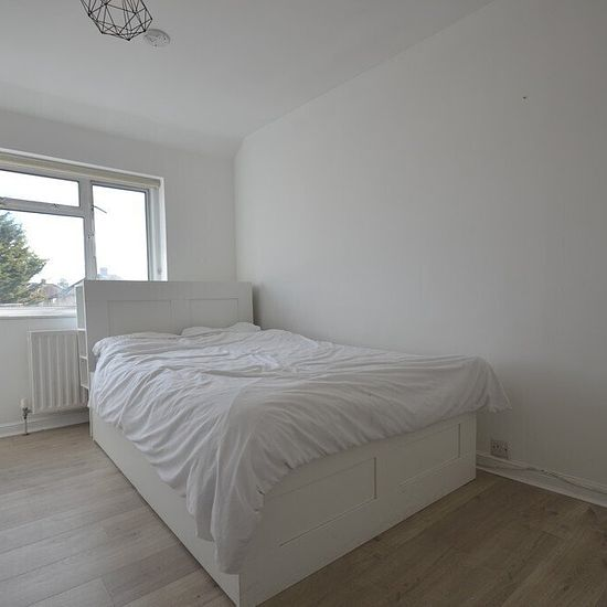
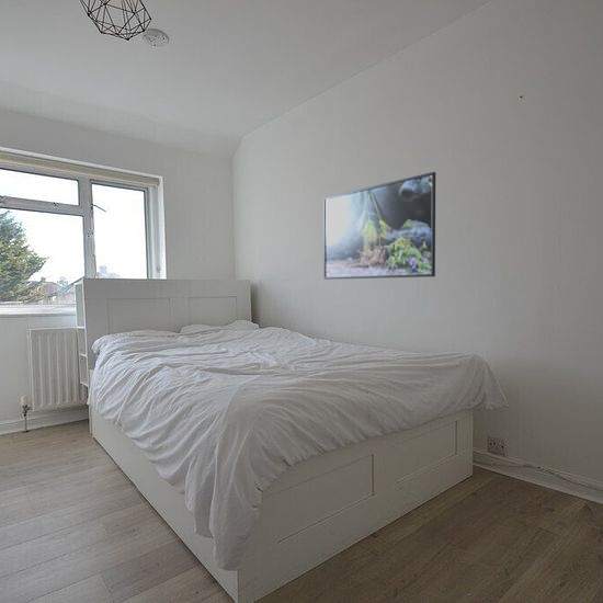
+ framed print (372, 232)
